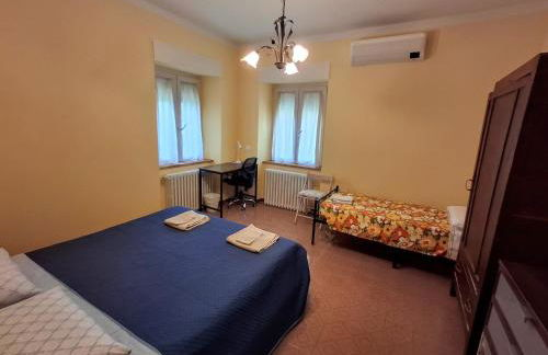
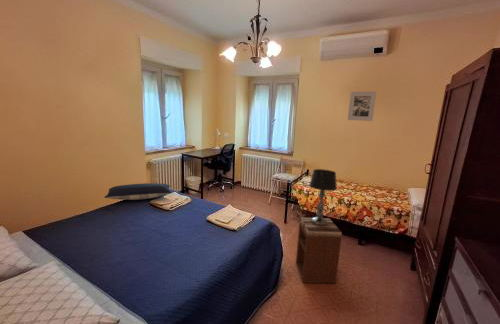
+ table lamp (321, 197)
+ pillow (140, 191)
+ nightstand (317, 248)
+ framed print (361, 106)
